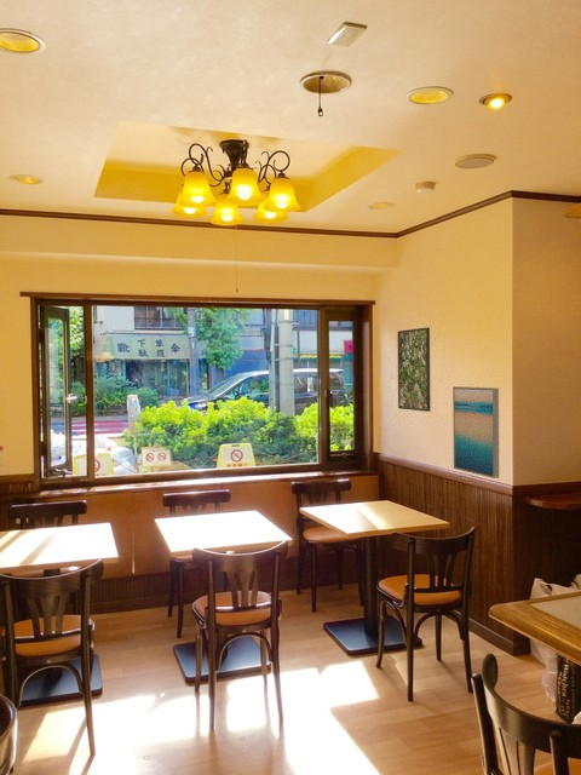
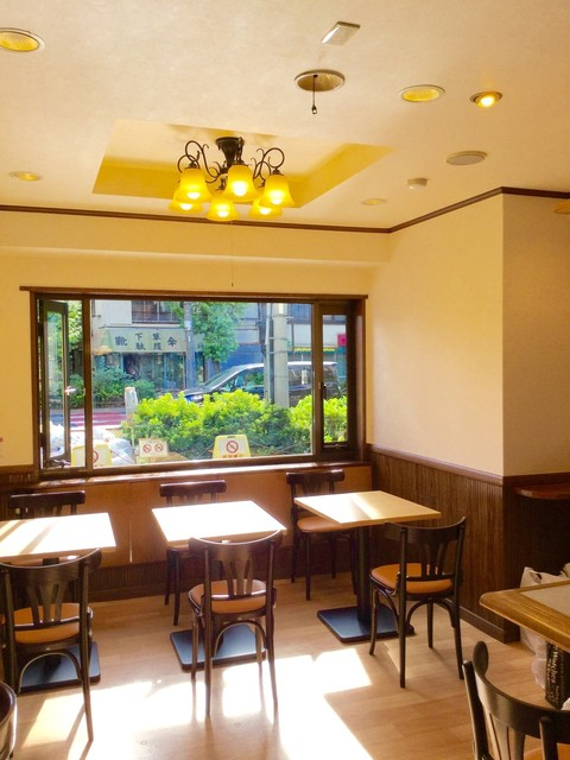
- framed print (413, 369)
- wall art (474, 430)
